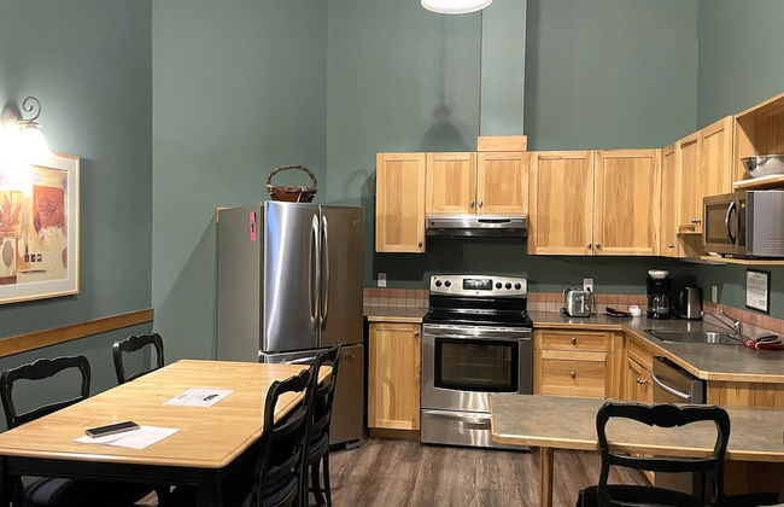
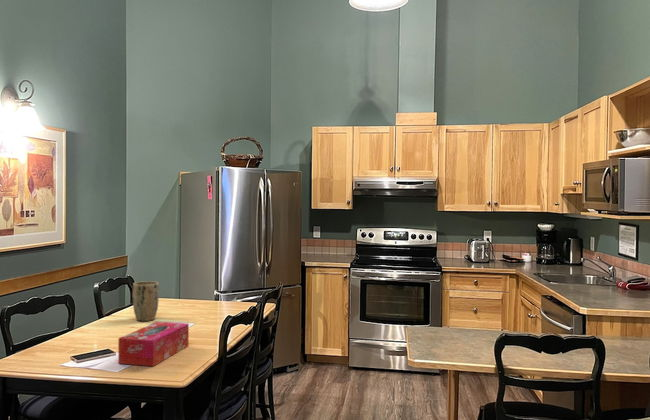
+ tissue box (155, 342)
+ plant pot (145, 301)
